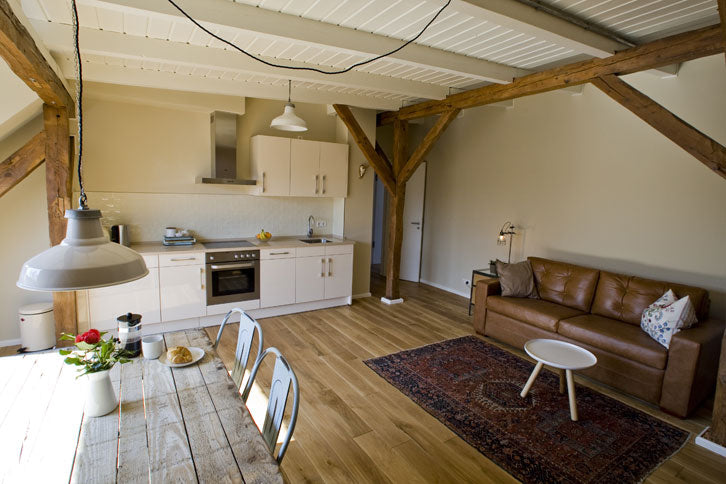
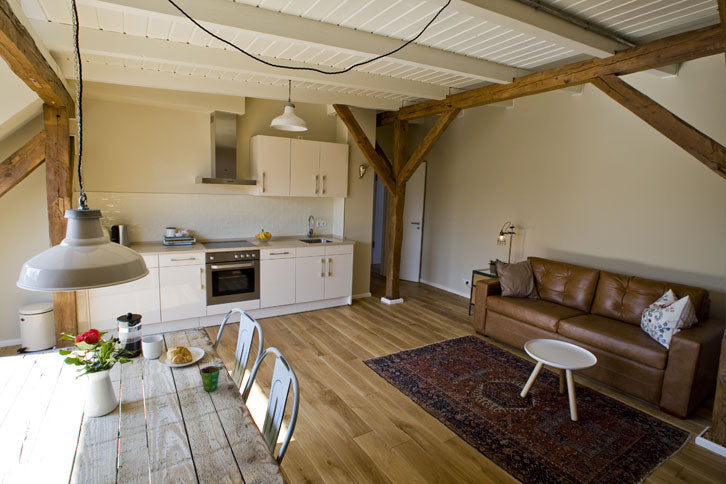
+ cup (208, 378)
